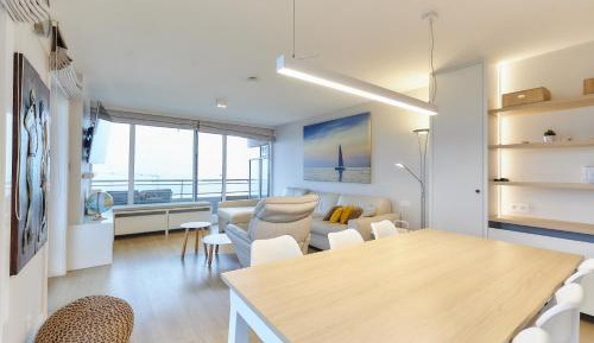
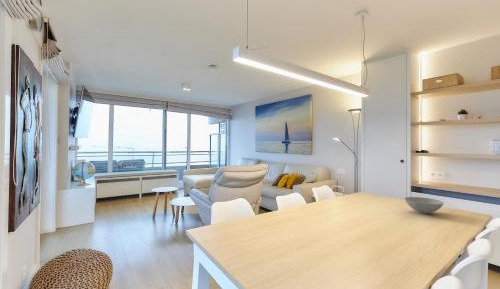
+ bowl (423, 206)
